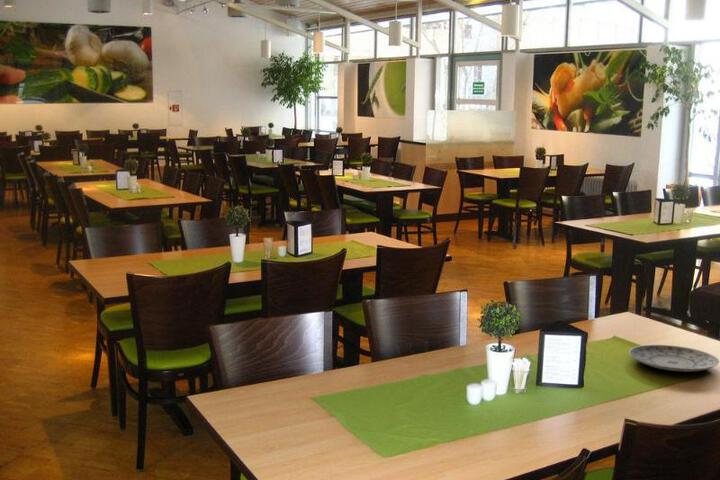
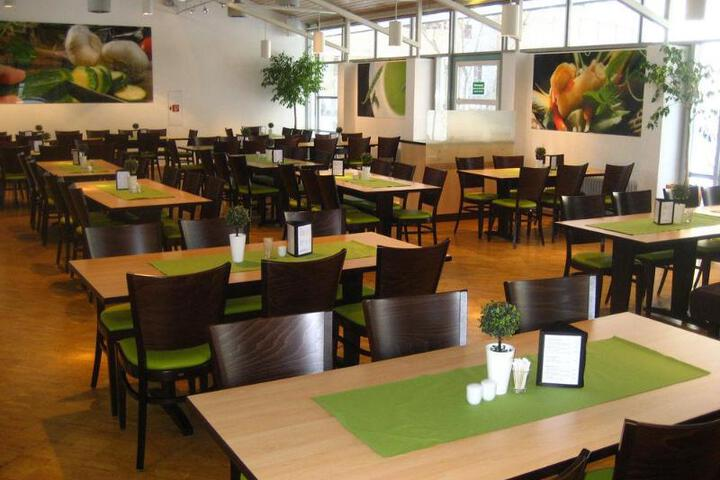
- plate (672, 360)
